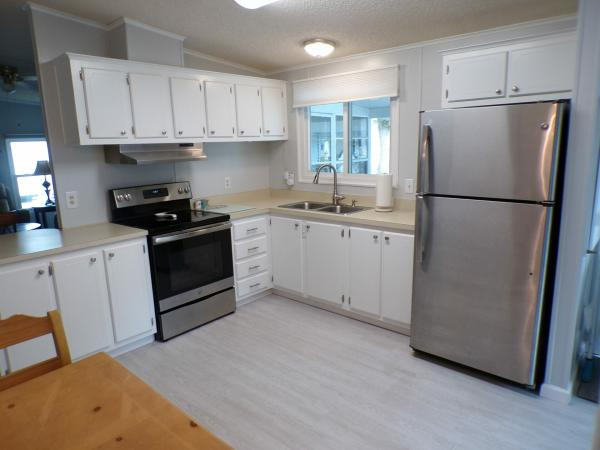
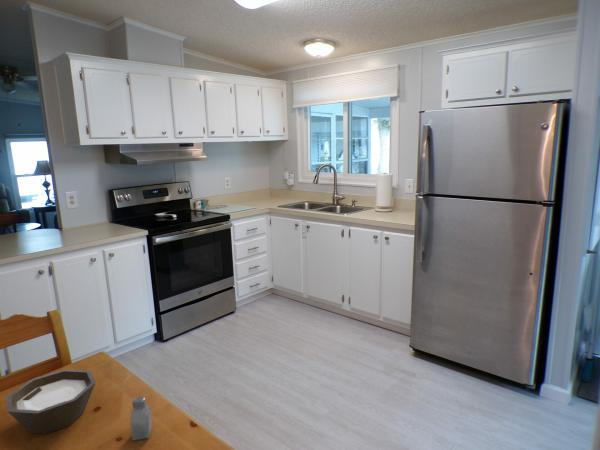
+ saltshaker (140, 416)
+ bowl (54, 403)
